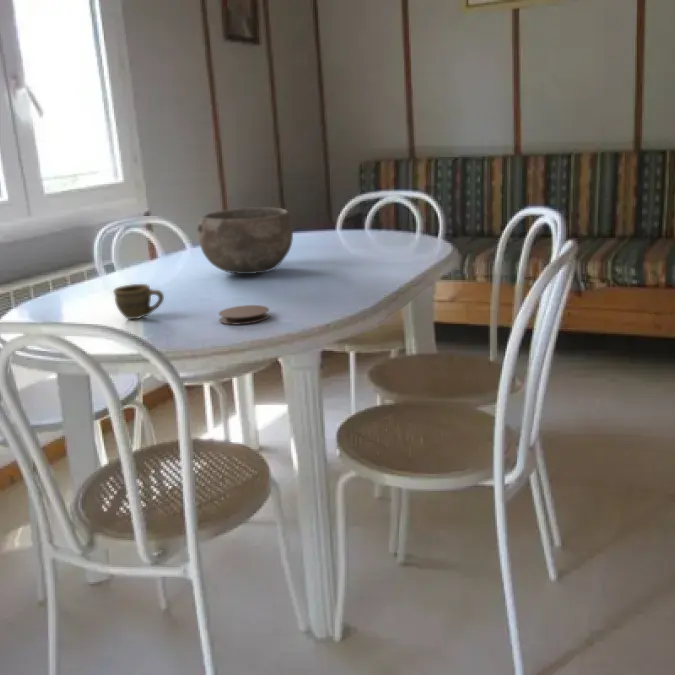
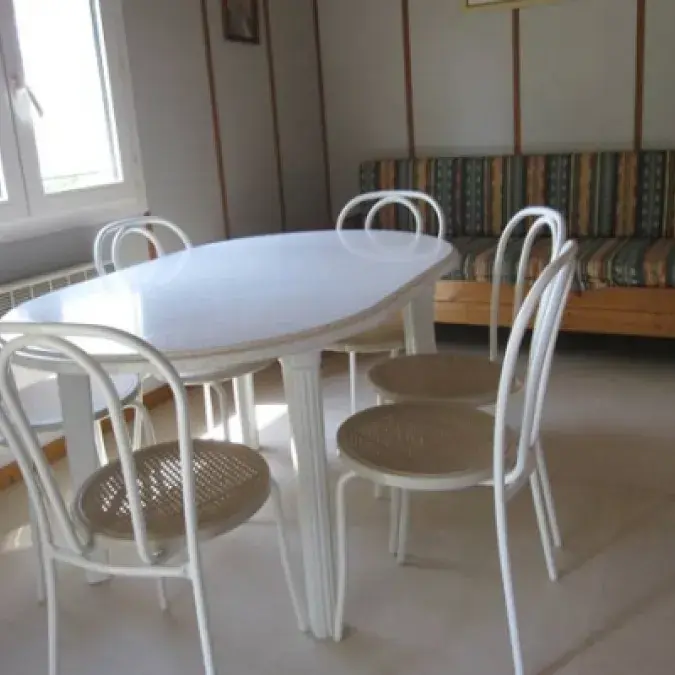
- coaster (244, 314)
- bowl (245, 242)
- cup (139, 302)
